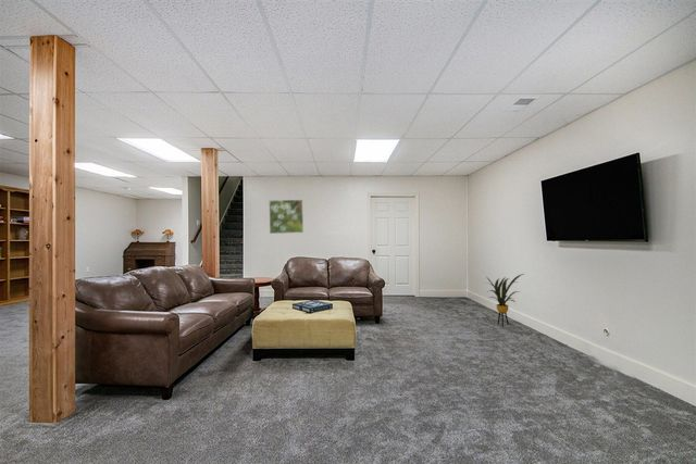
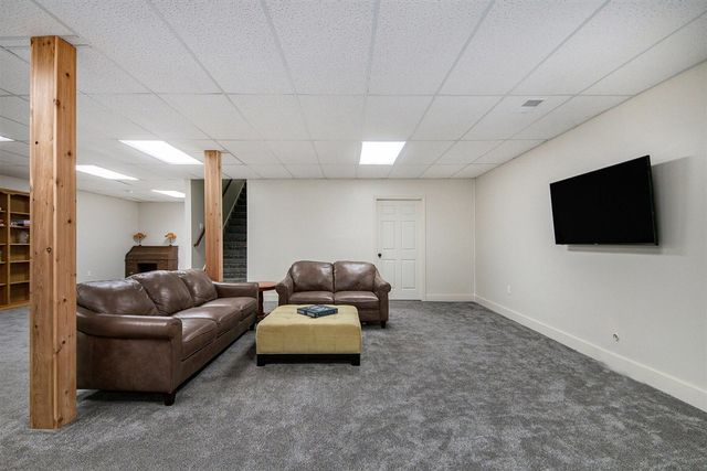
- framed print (286, 216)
- house plant (506, 299)
